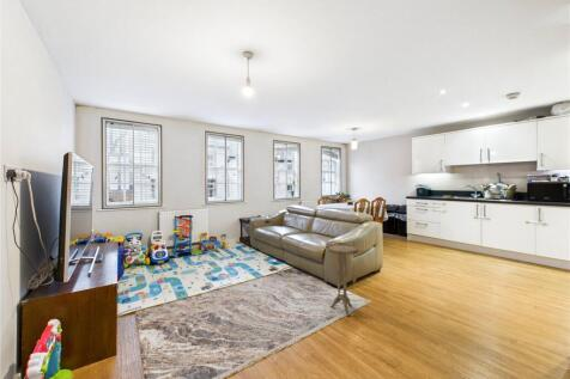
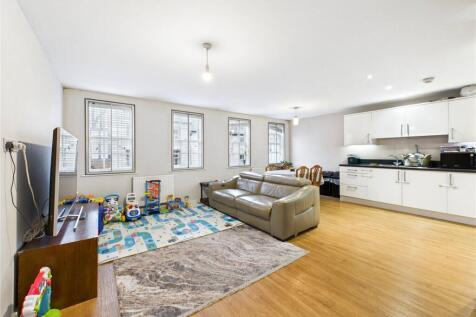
- side table (344, 279)
